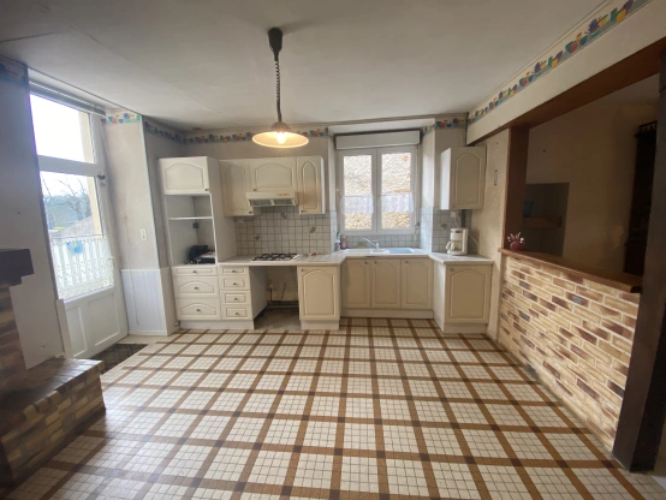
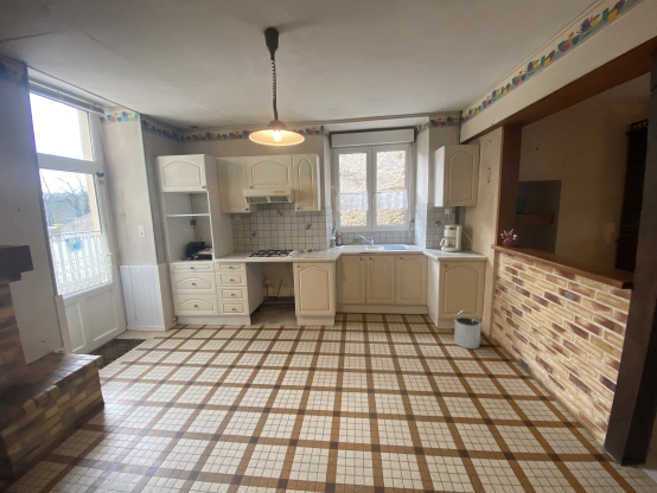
+ bucket (467, 326)
